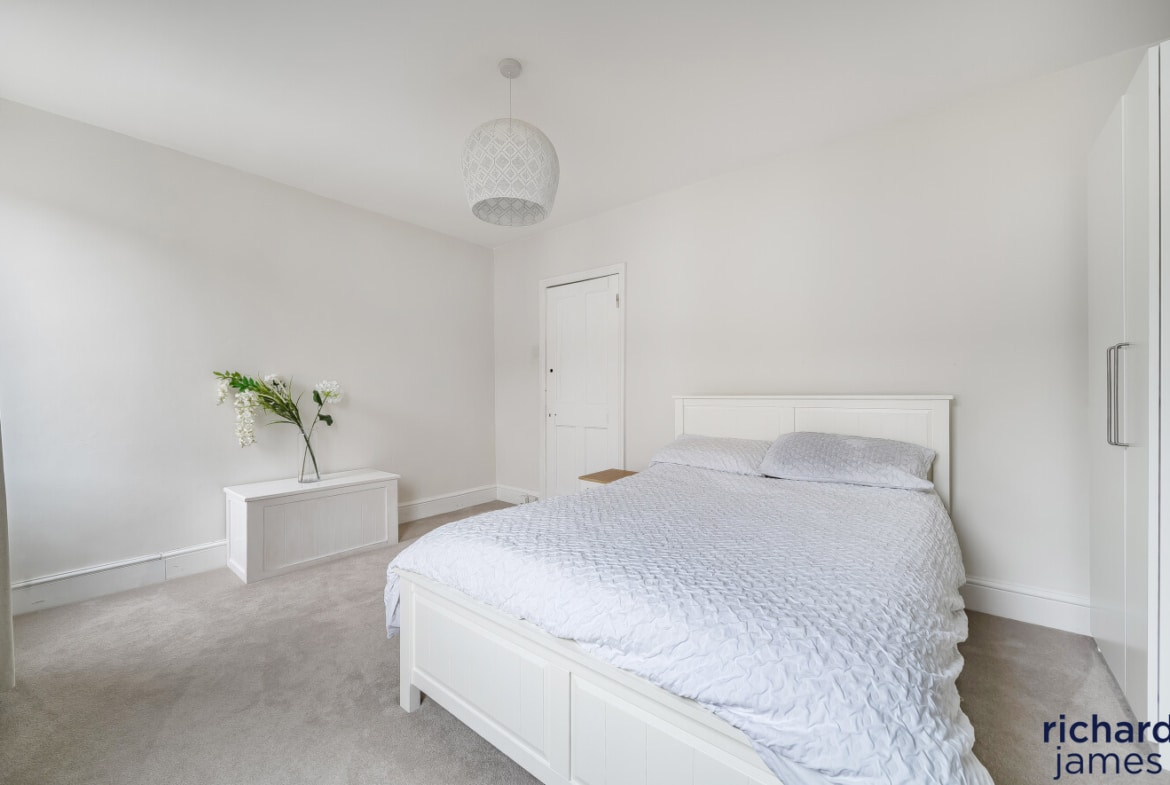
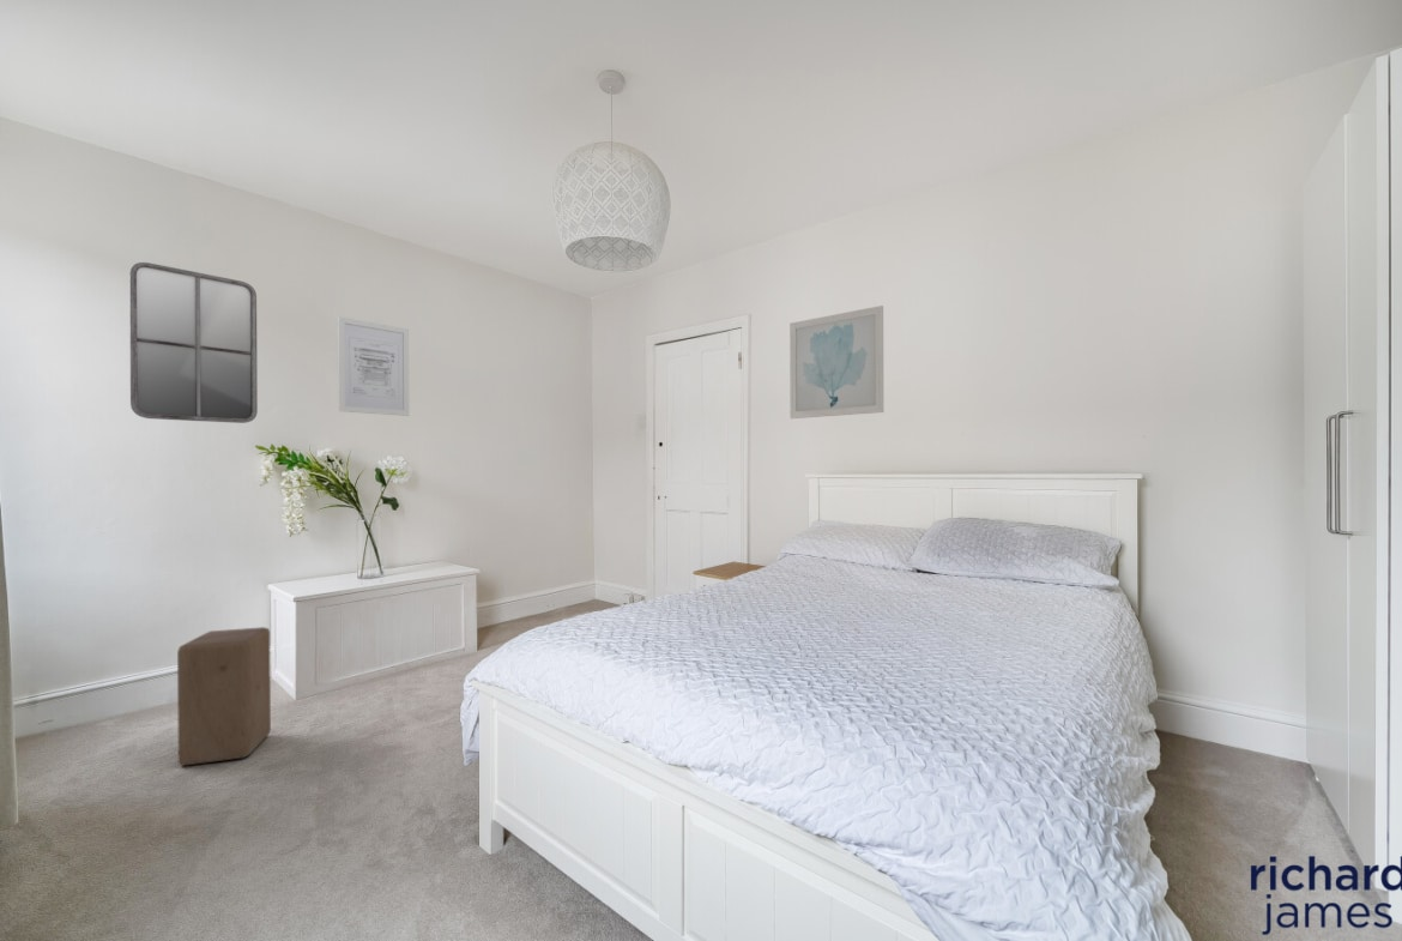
+ wall art (834, 364)
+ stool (226, 692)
+ wall art (375, 368)
+ home mirror (197, 346)
